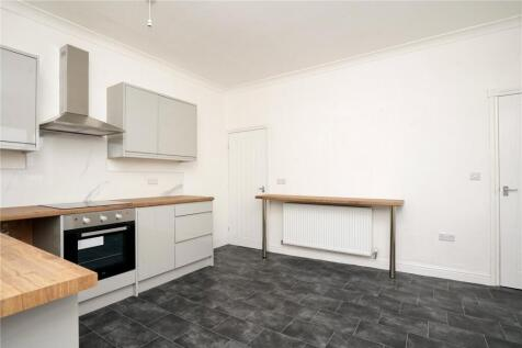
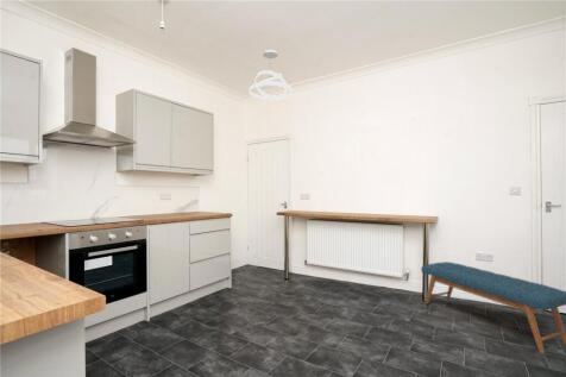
+ bench (485, 297)
+ pendant light (270, 73)
